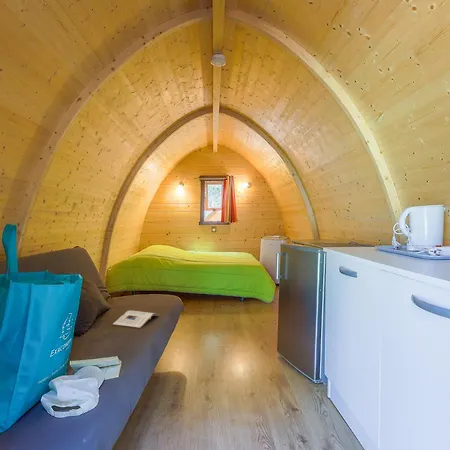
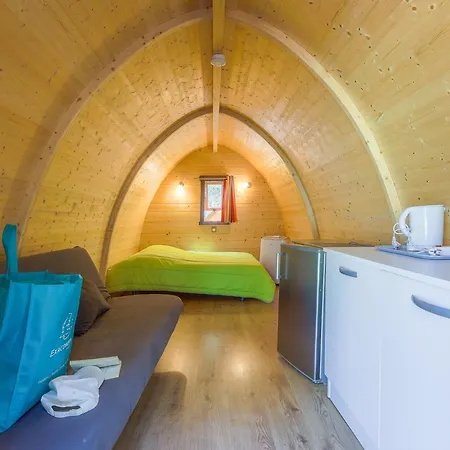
- magazine (137, 316)
